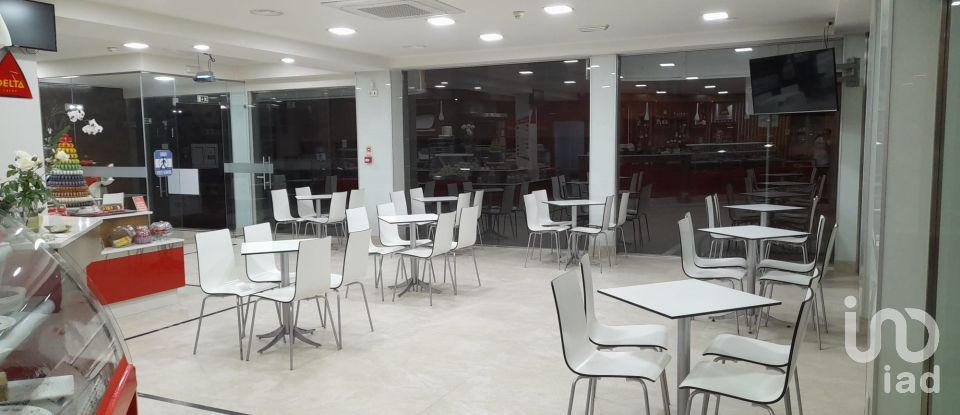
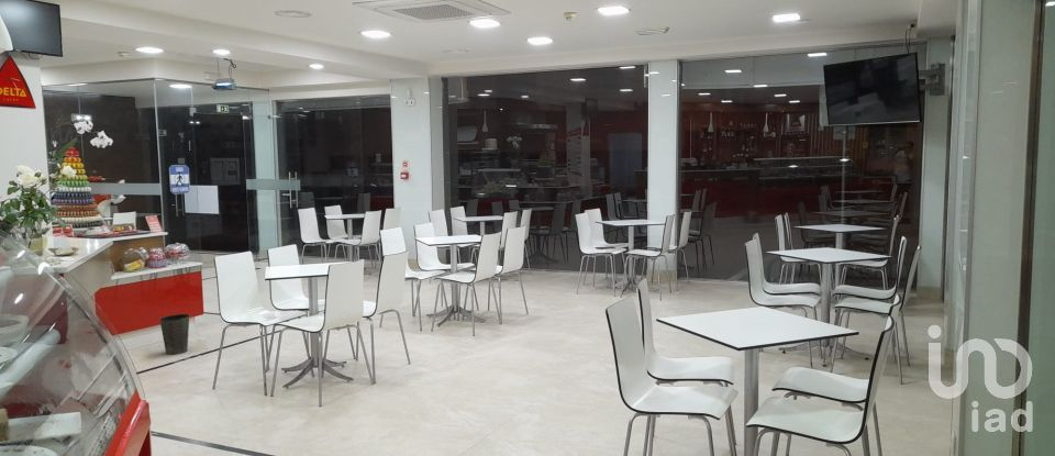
+ waste basket (175, 334)
